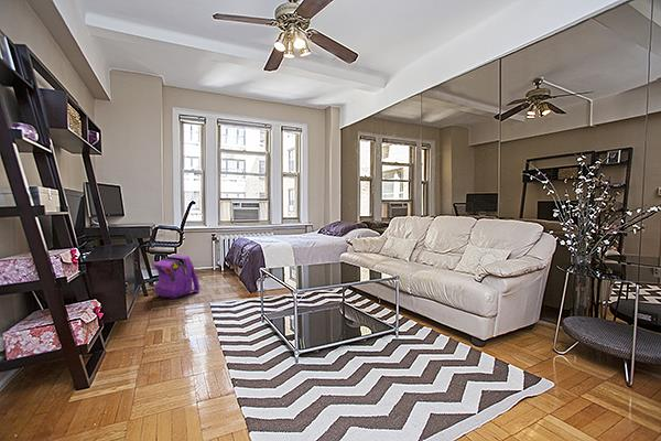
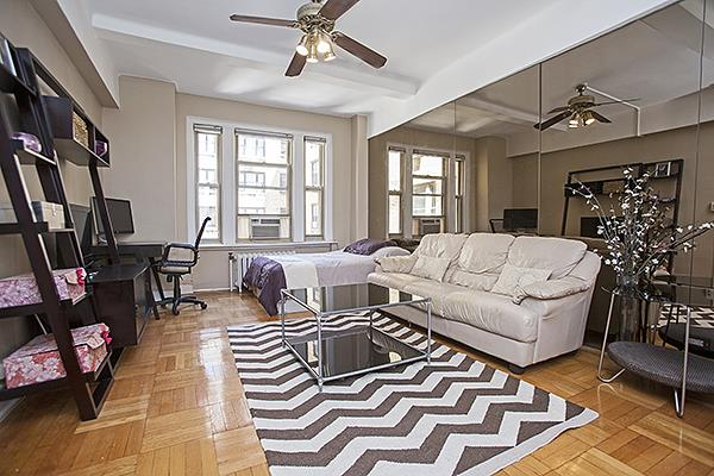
- backpack (175, 276)
